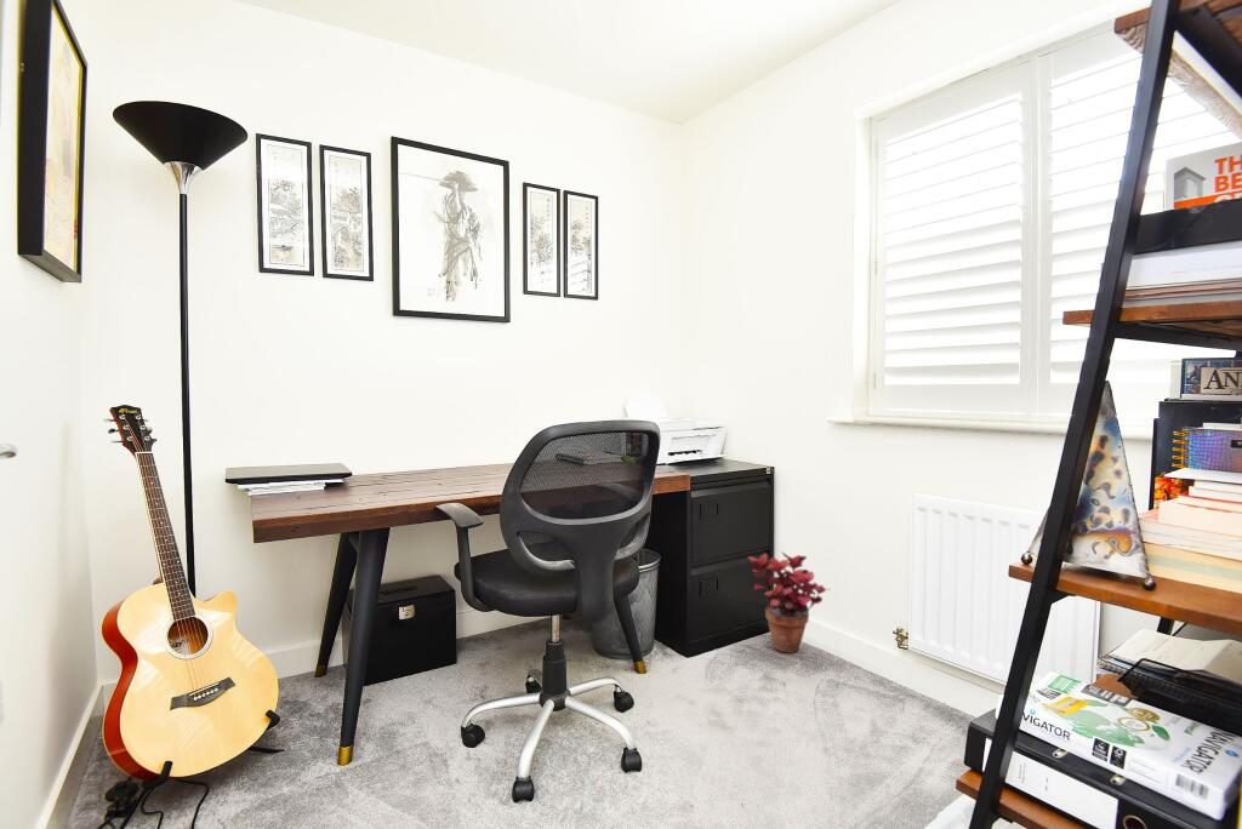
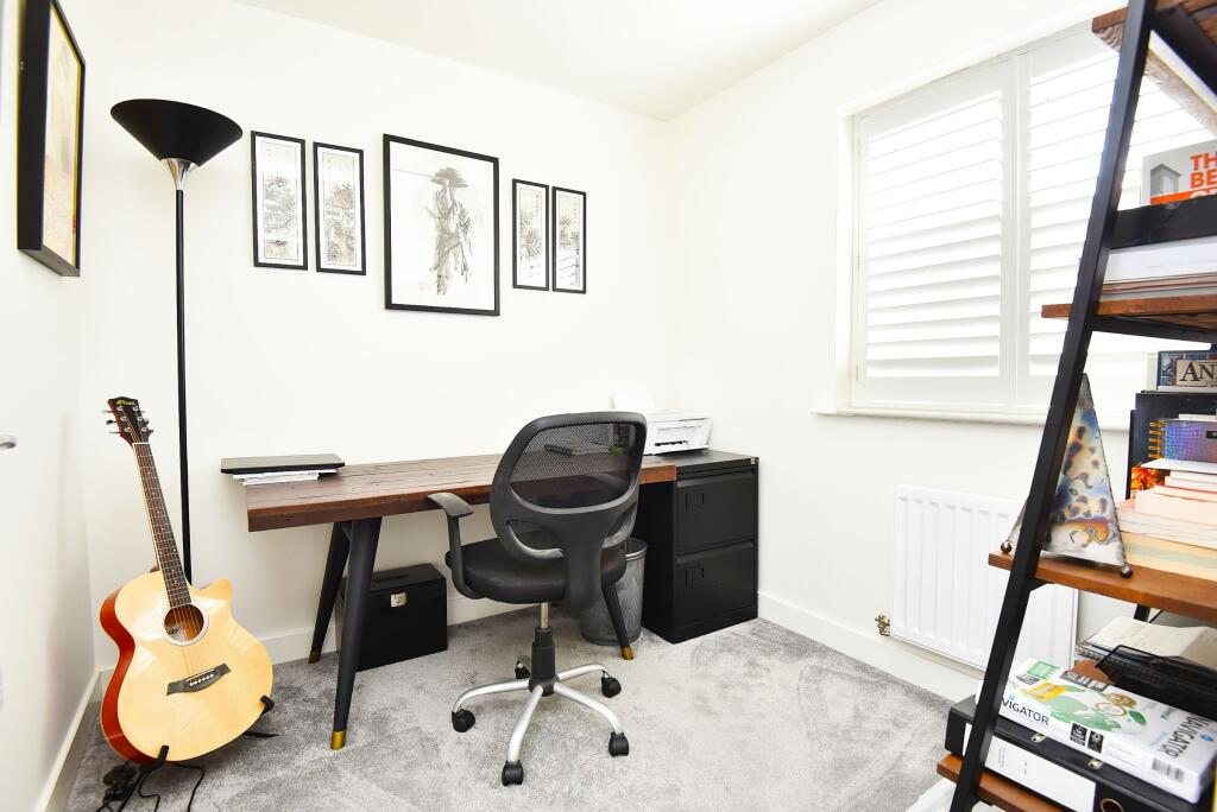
- potted plant (788, 604)
